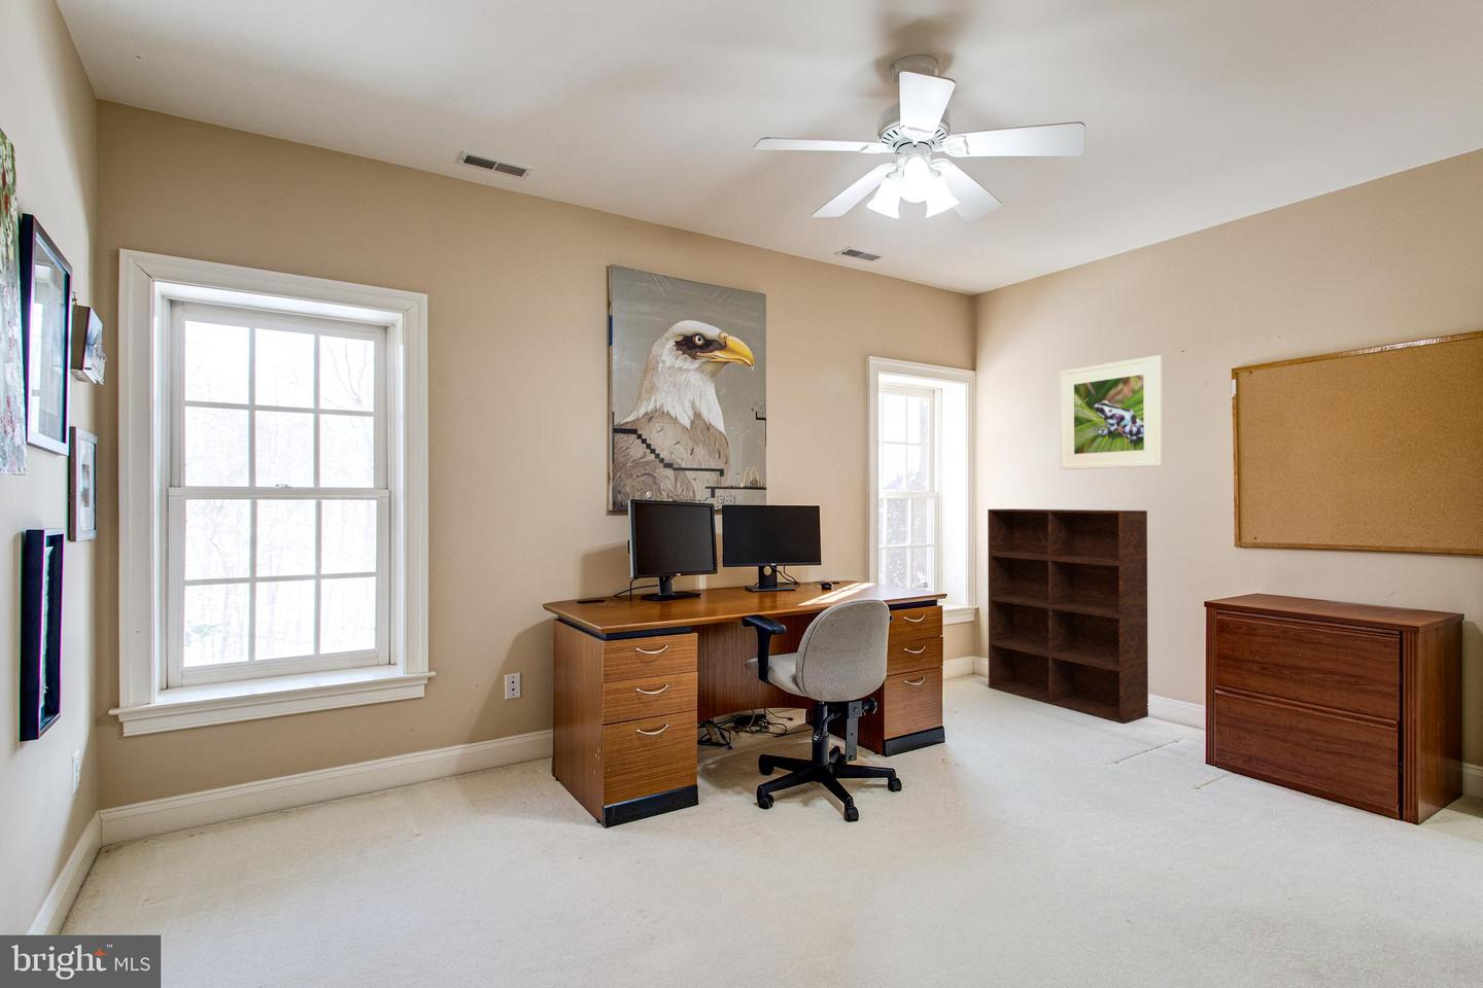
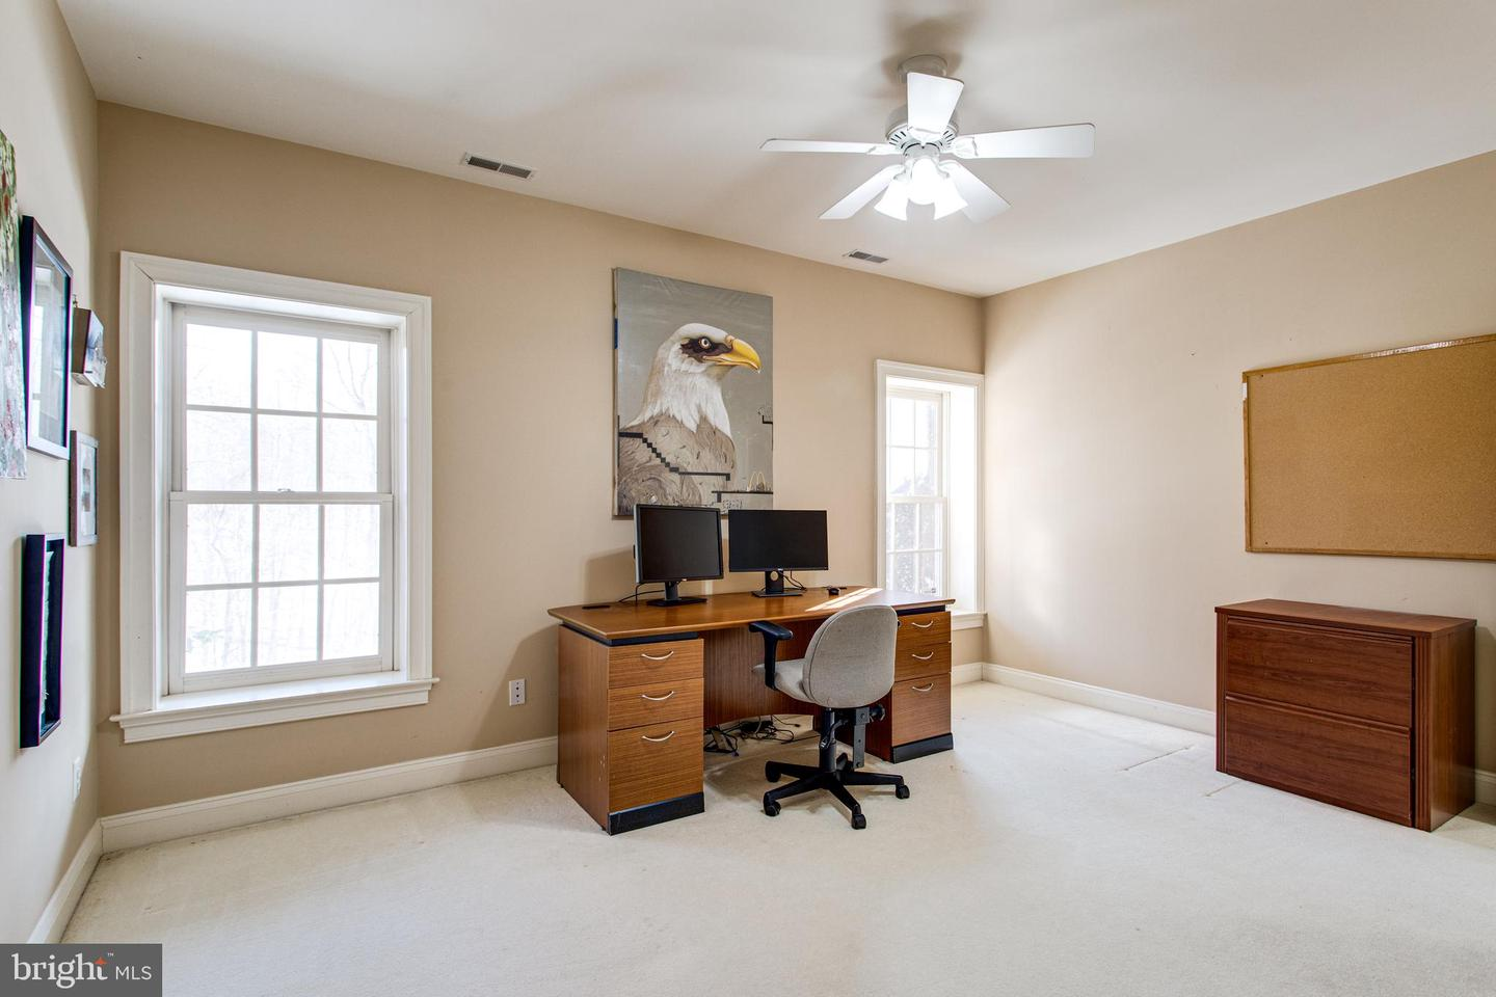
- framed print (1107, 416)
- shelving unit (1061, 605)
